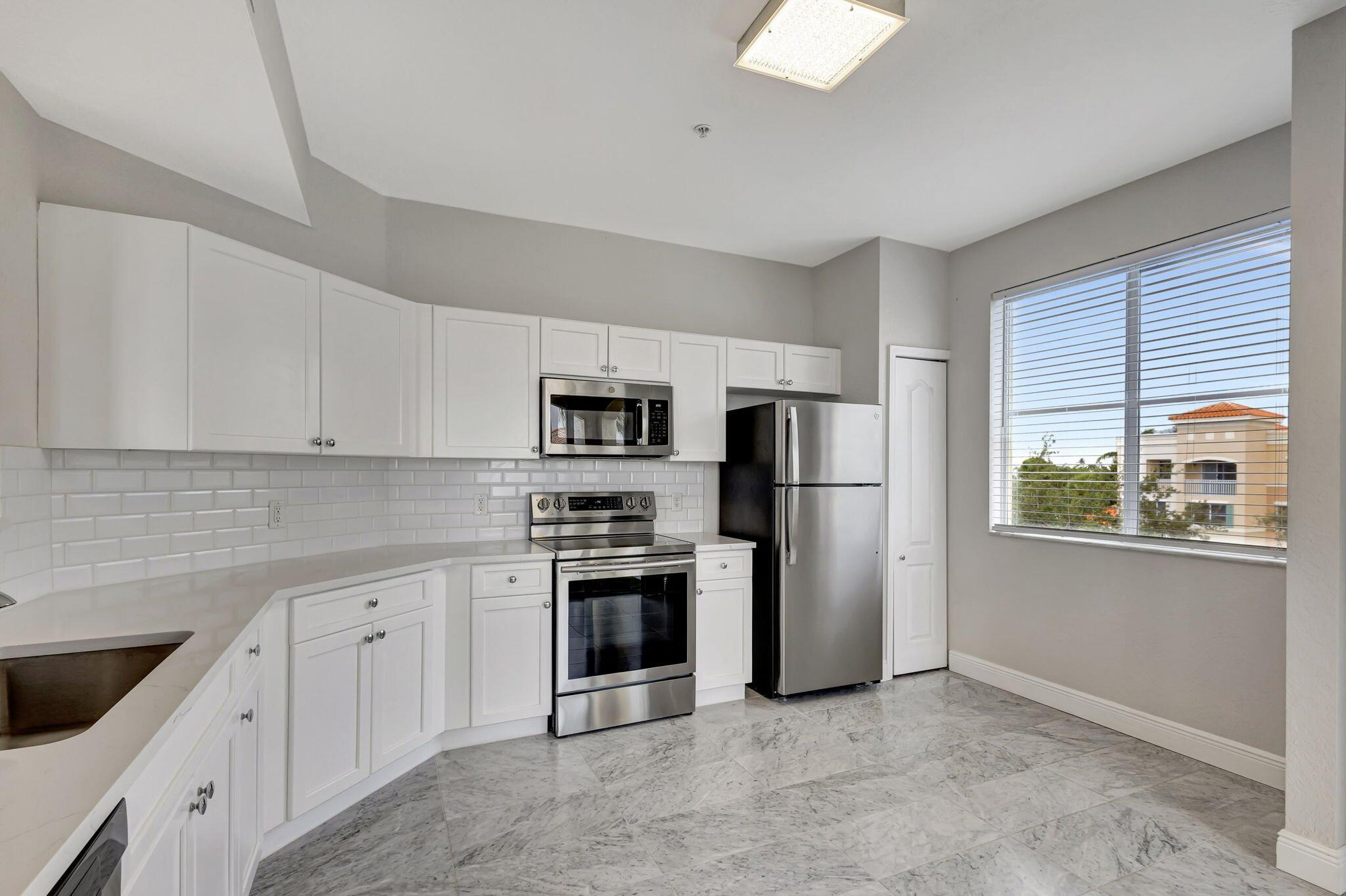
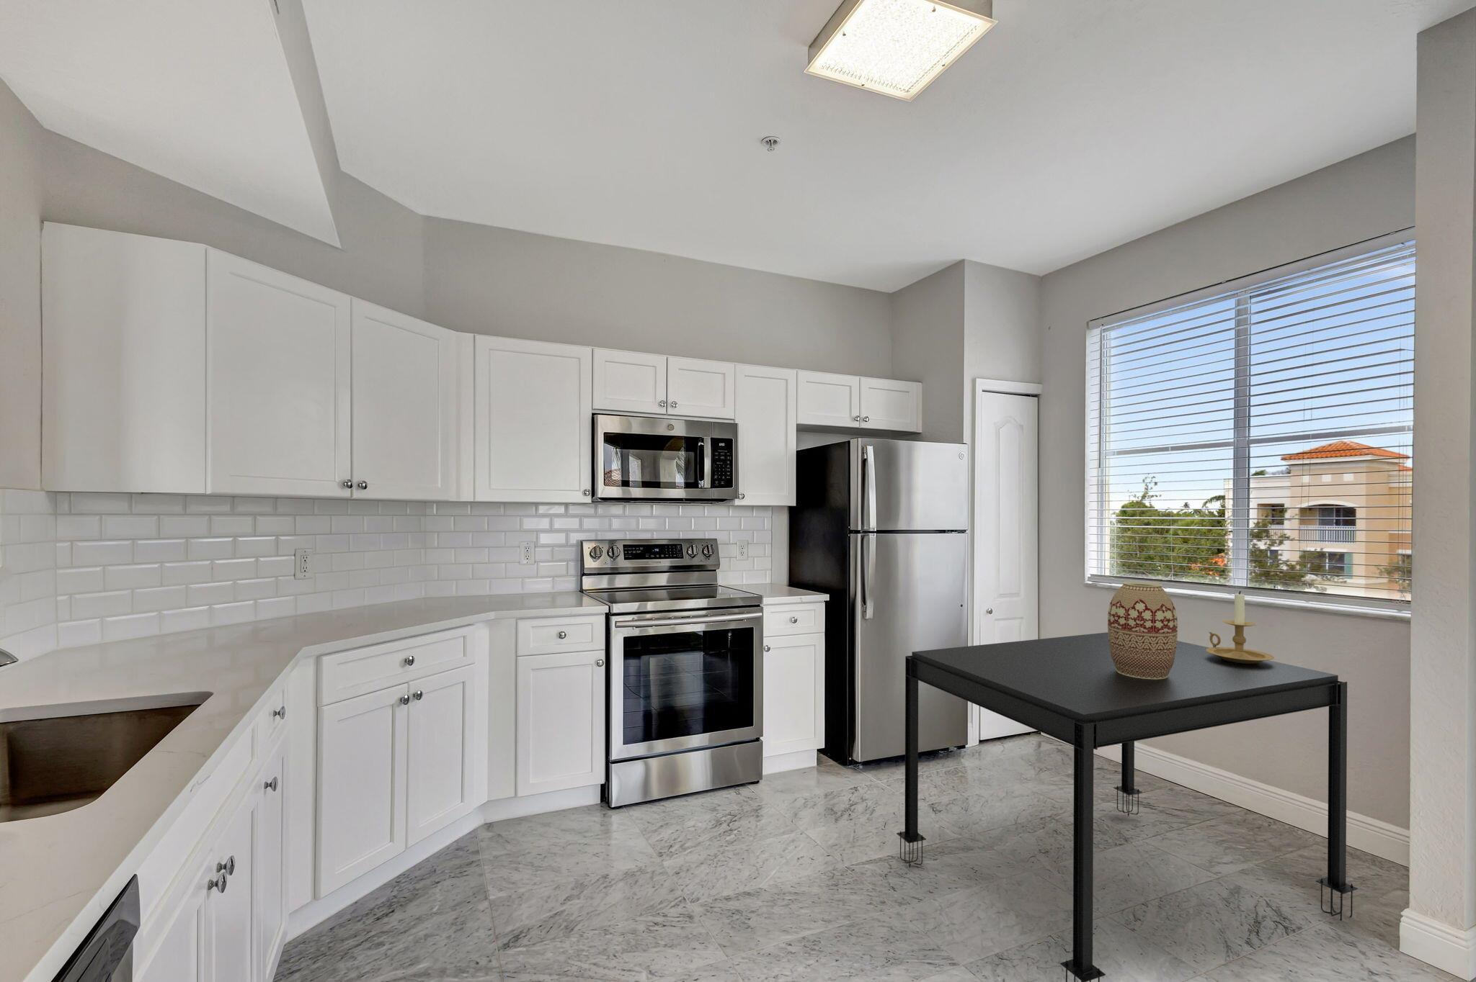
+ candle holder (1239, 625)
+ vase (1142, 628)
+ dining table (1122, 775)
